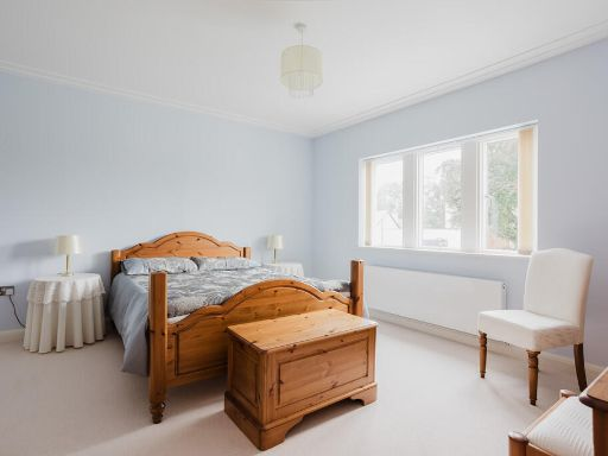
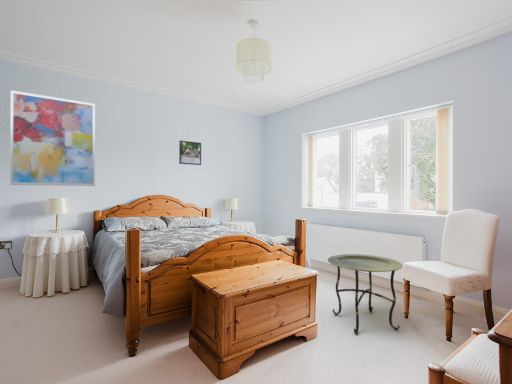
+ side table (363, 291)
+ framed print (190, 153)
+ wall art (55, 141)
